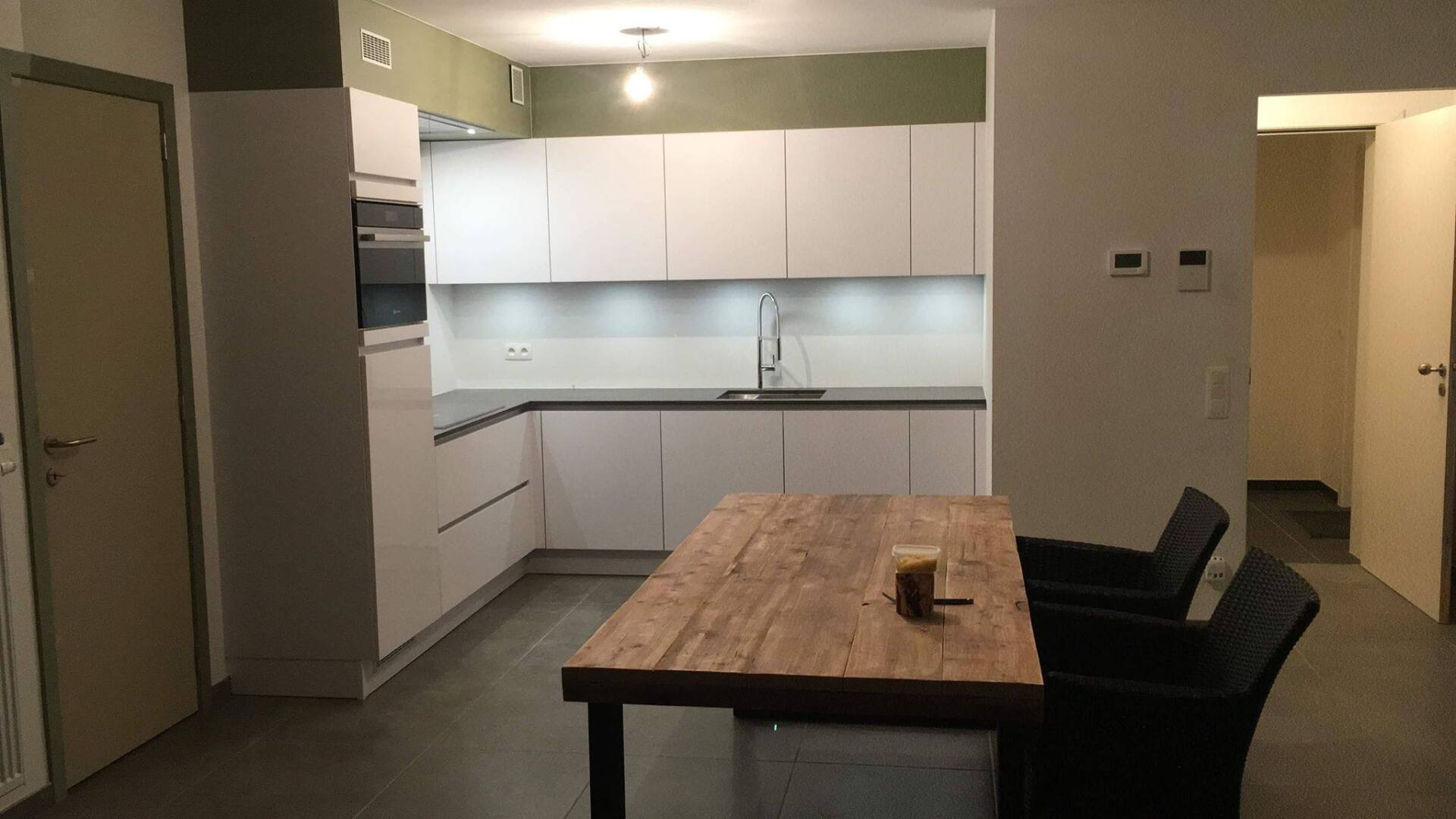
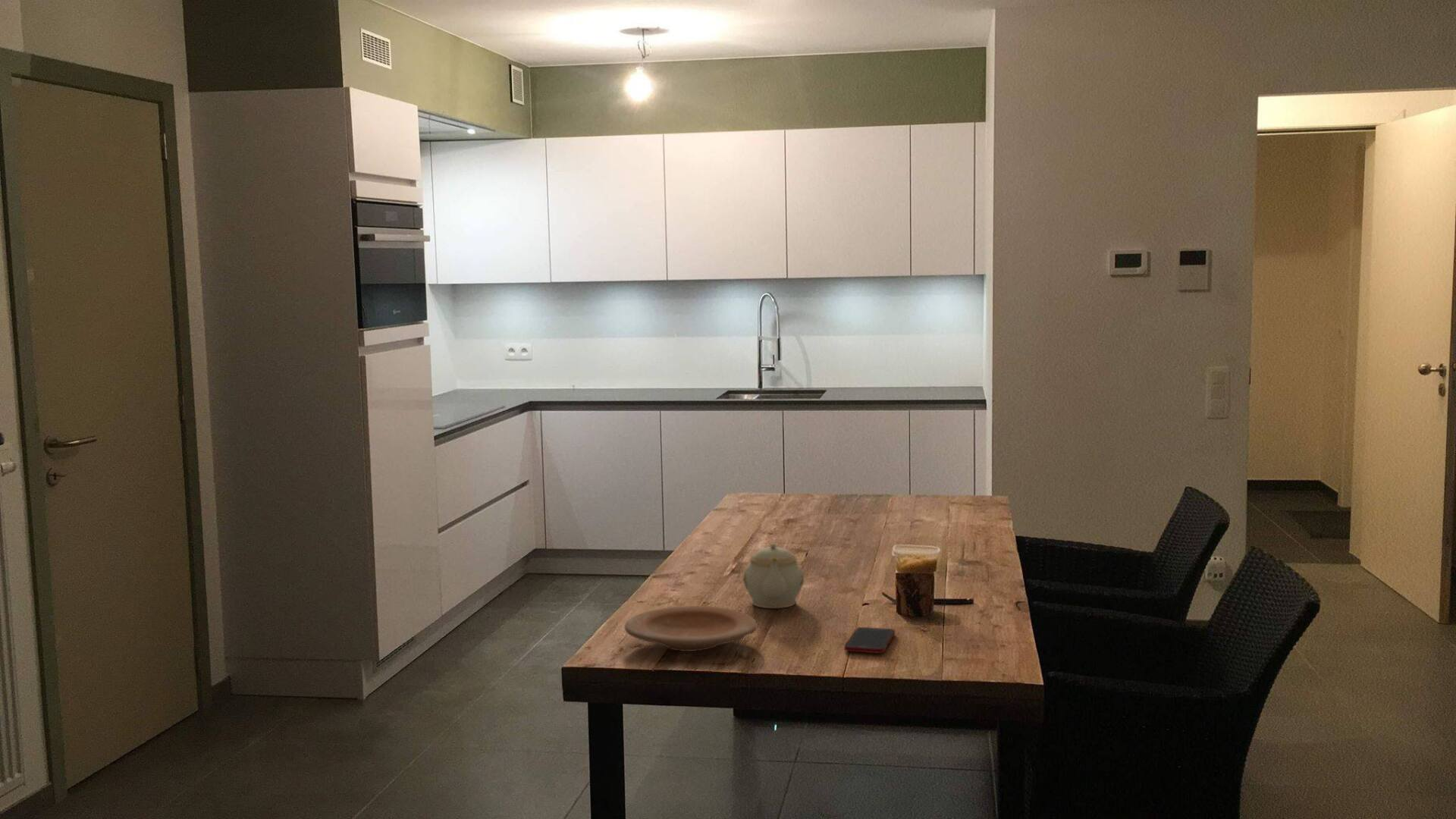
+ cell phone (870, 640)
+ teapot (773, 573)
+ plate (691, 632)
